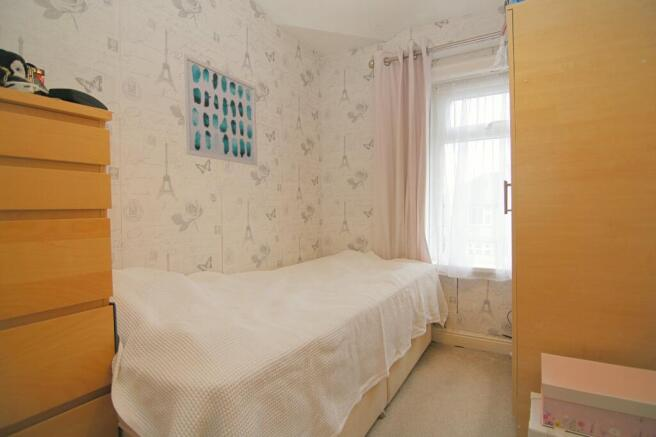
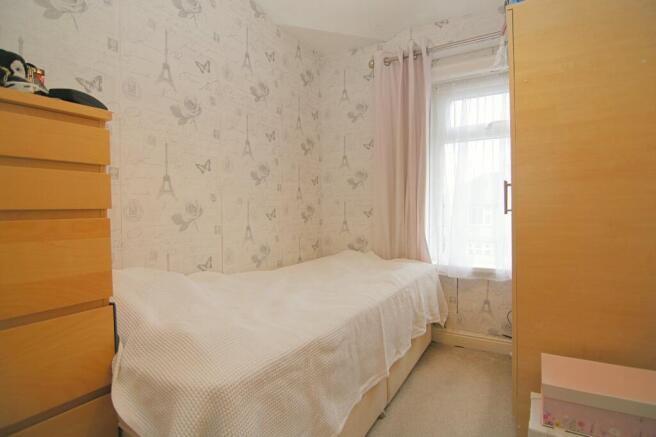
- wall art (224, 116)
